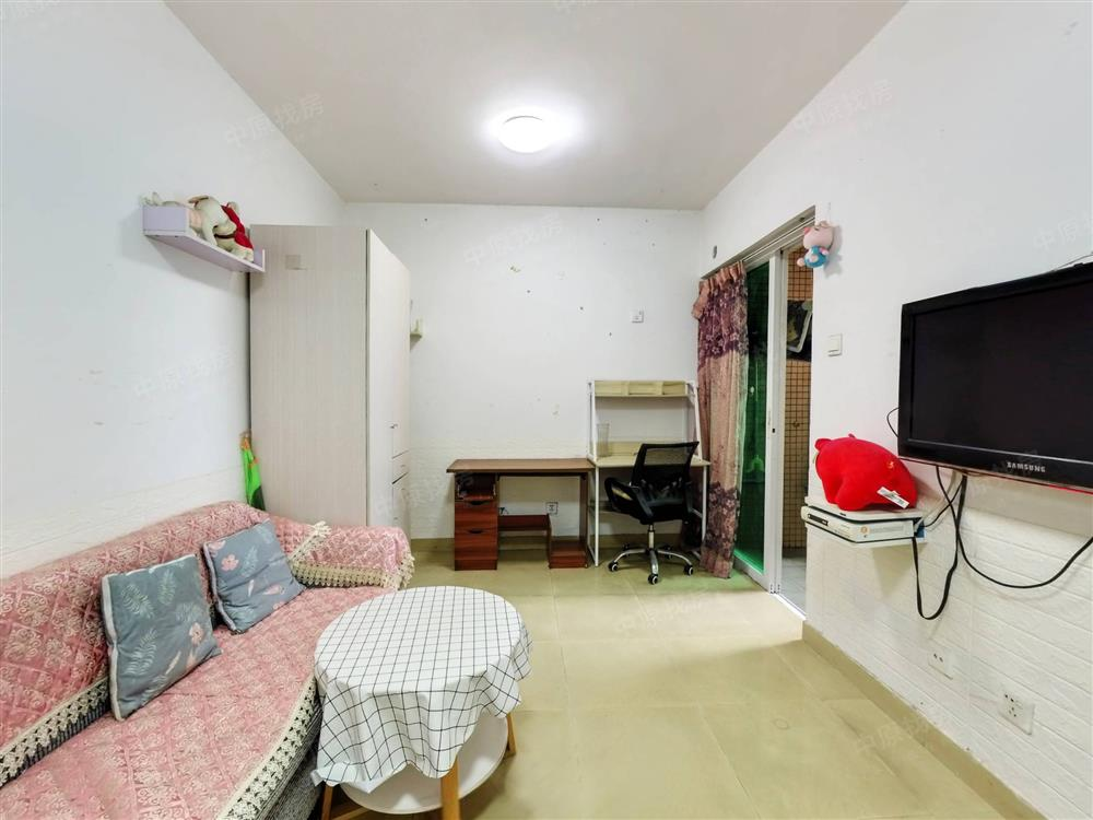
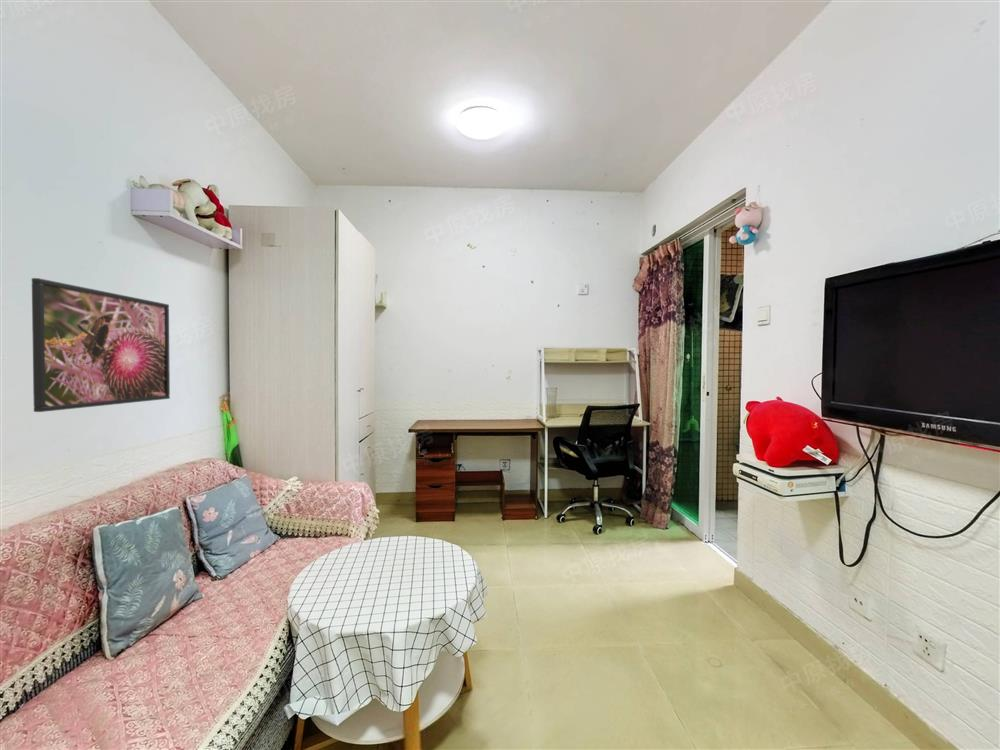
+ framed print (112, 349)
